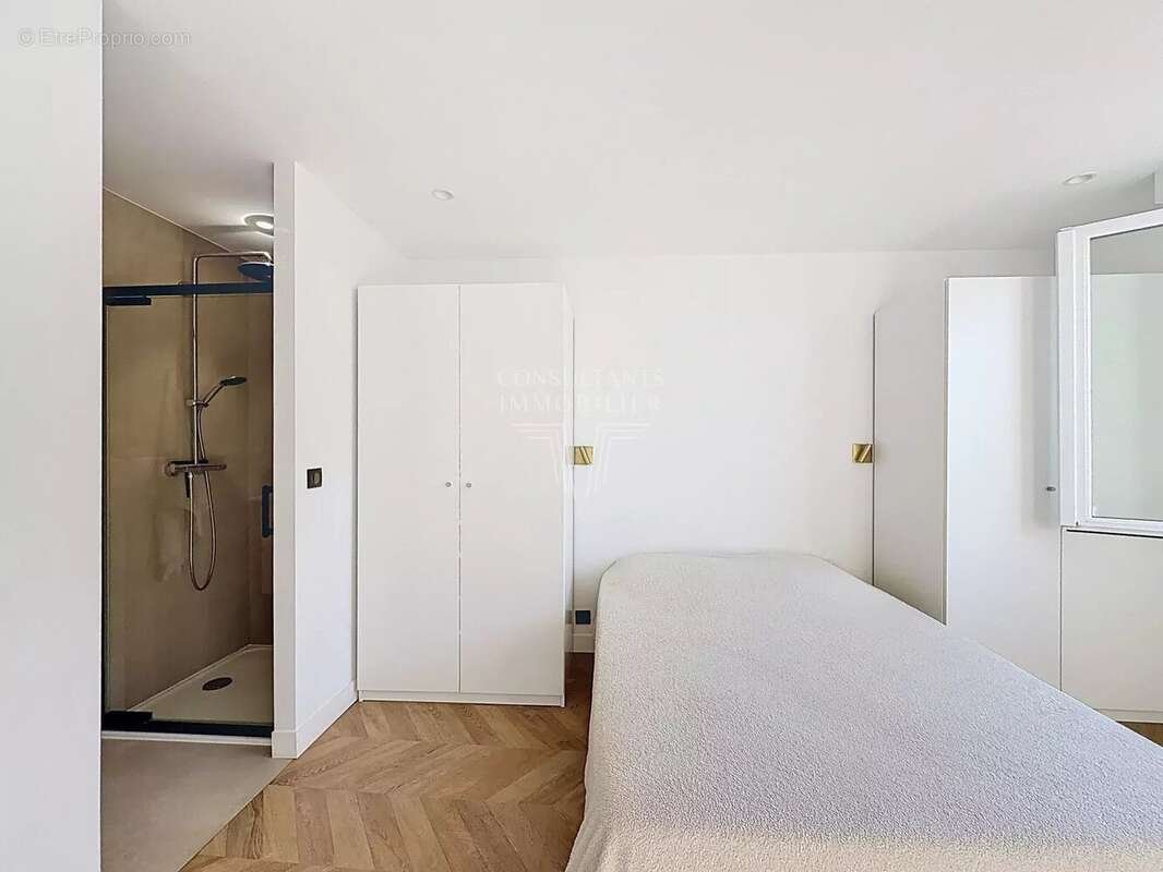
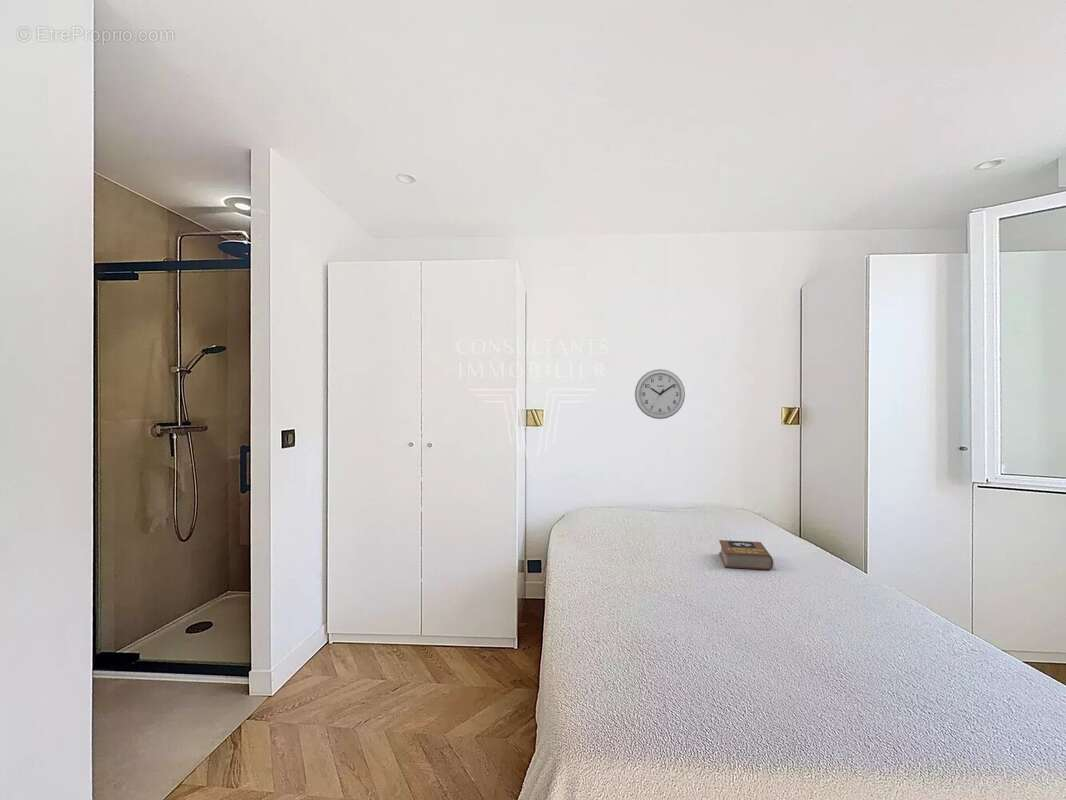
+ wall clock (660, 394)
+ book (744, 553)
